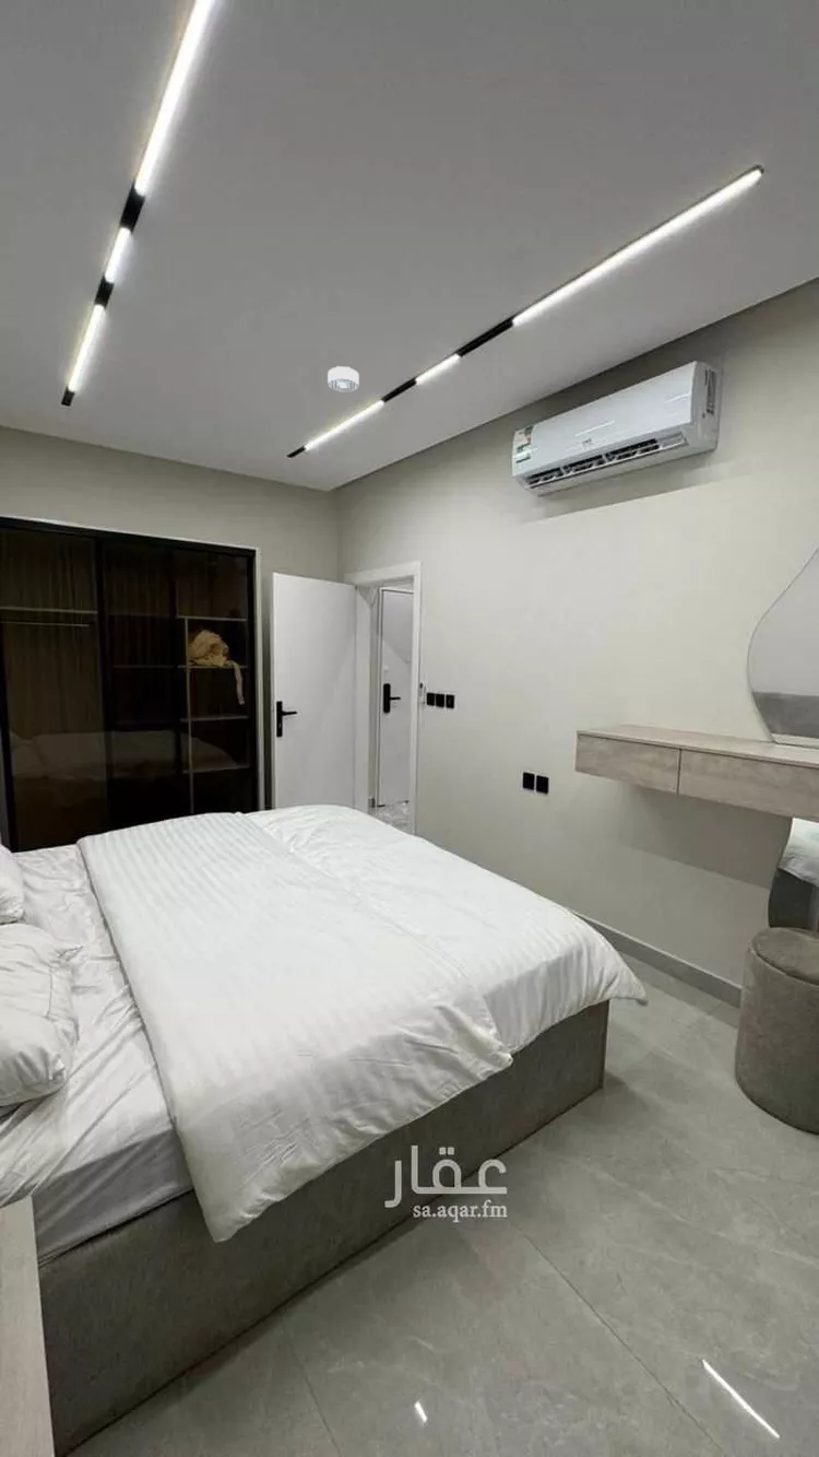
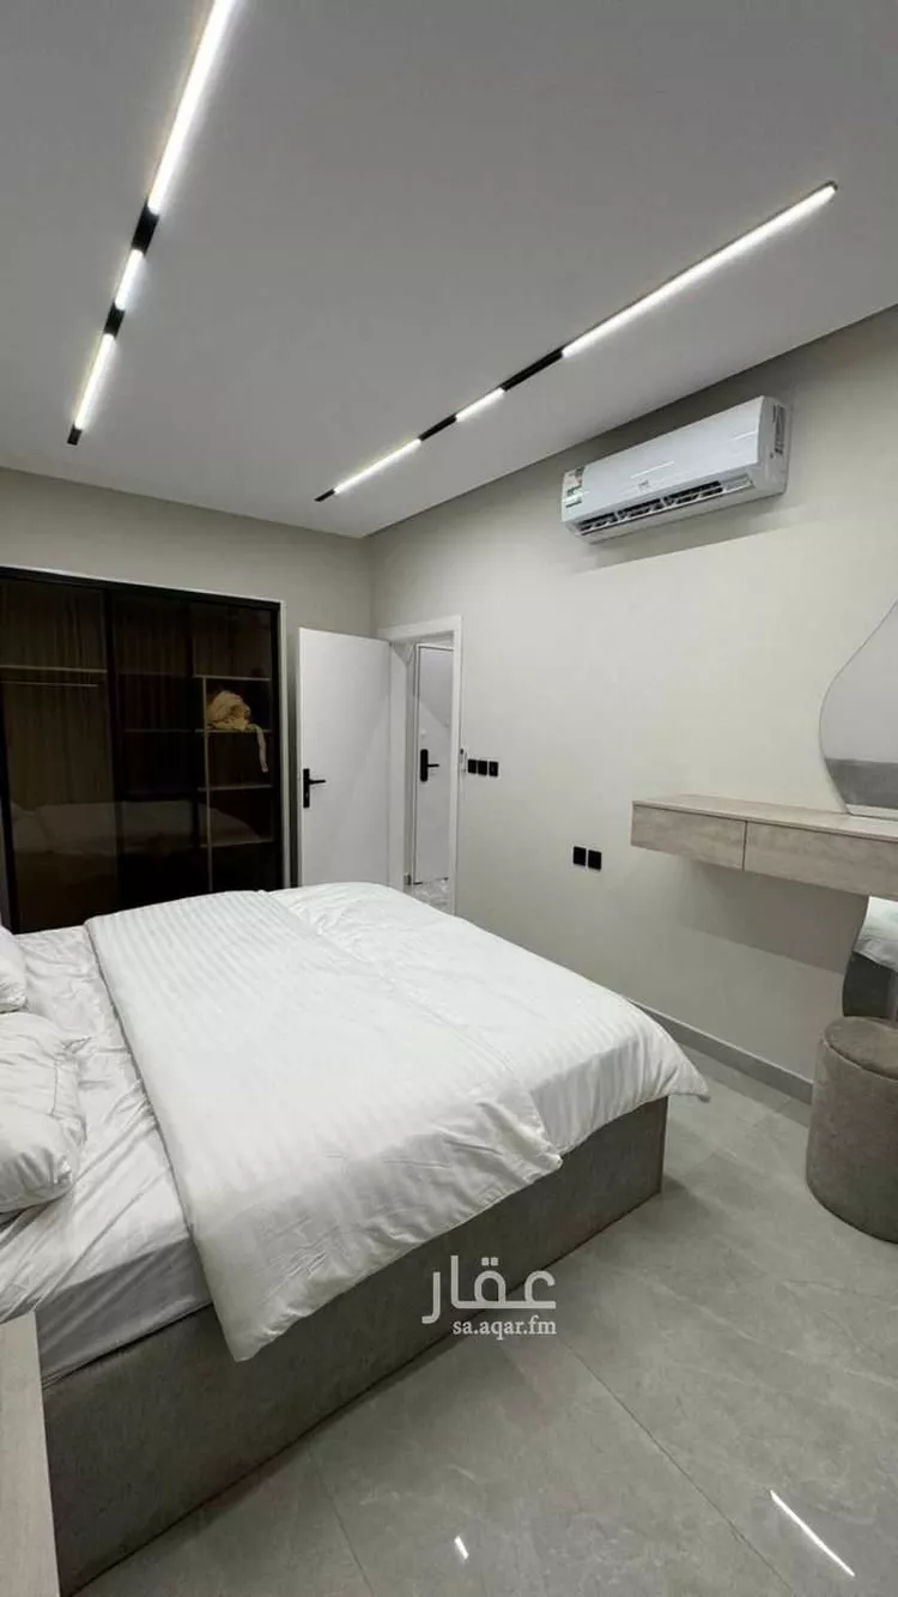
- smoke detector (343, 378)
